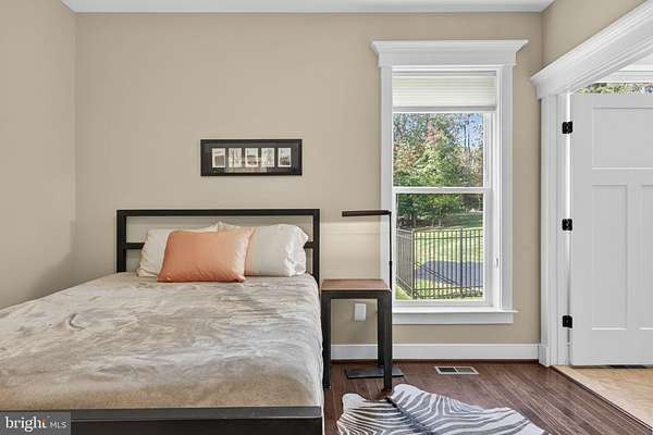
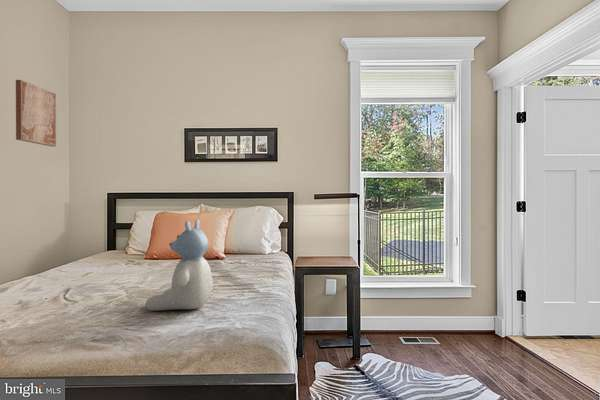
+ wall art (37, 115)
+ stuffed bear (181, 263)
